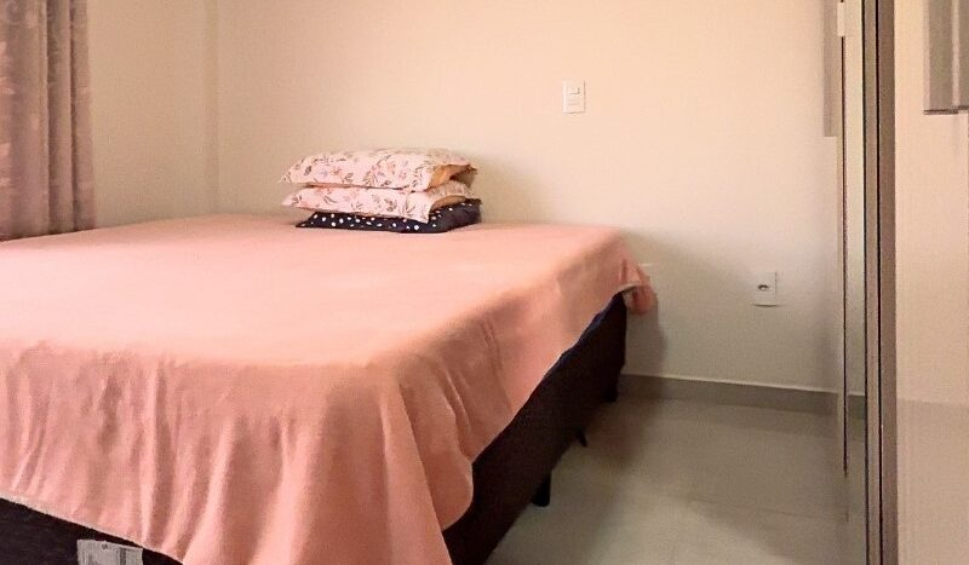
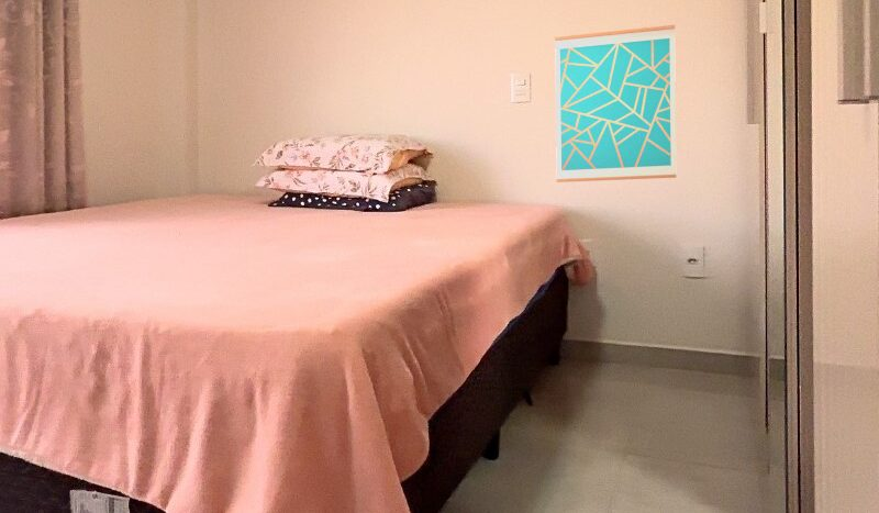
+ wall art (613, 105)
